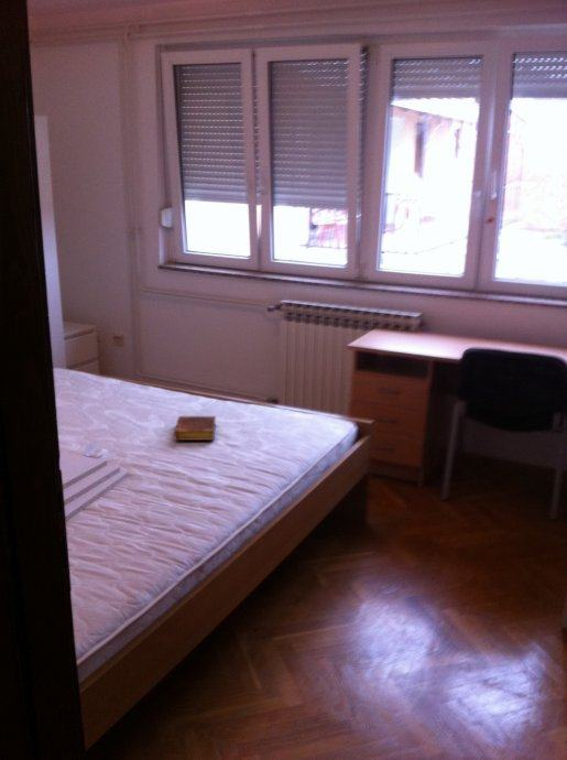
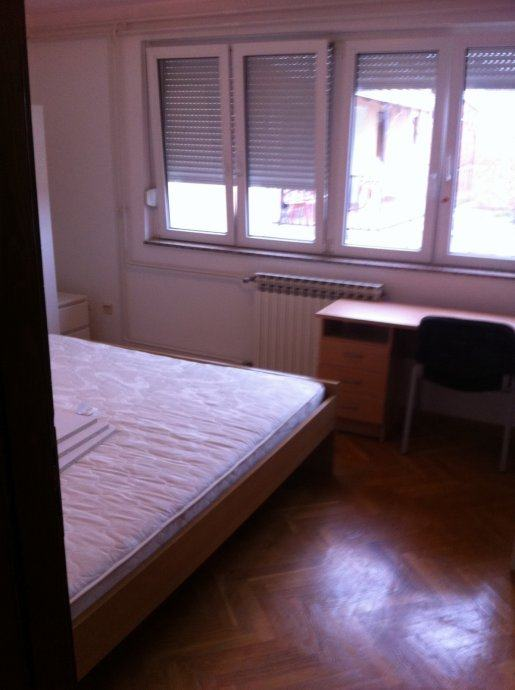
- book (195, 427)
